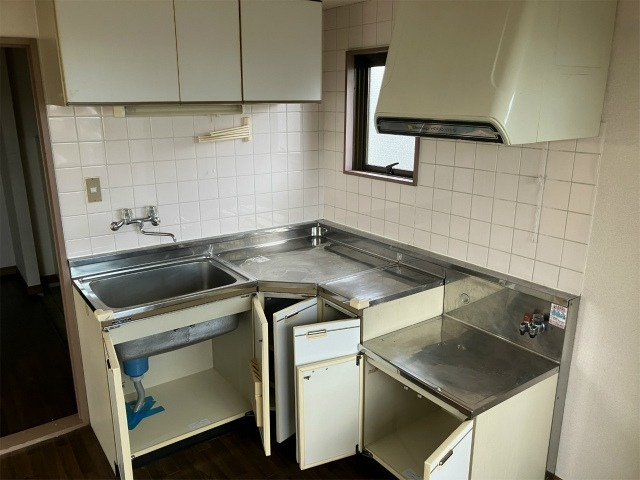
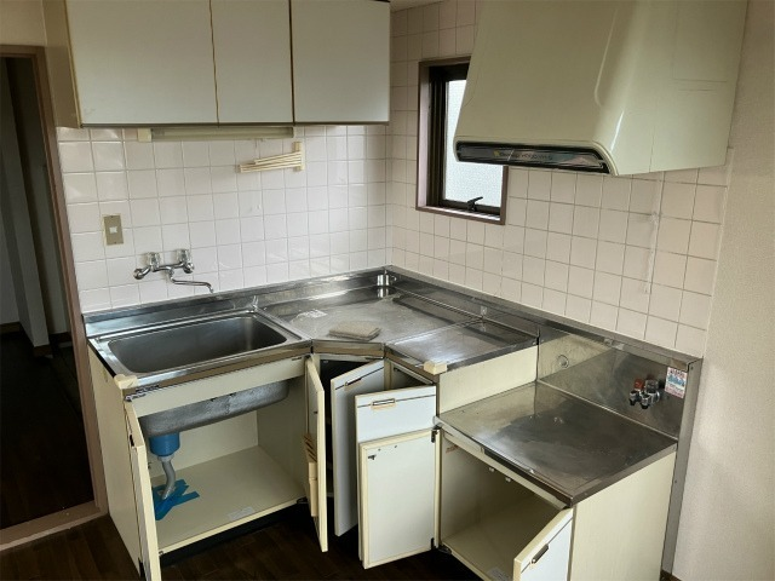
+ washcloth (355, 329)
